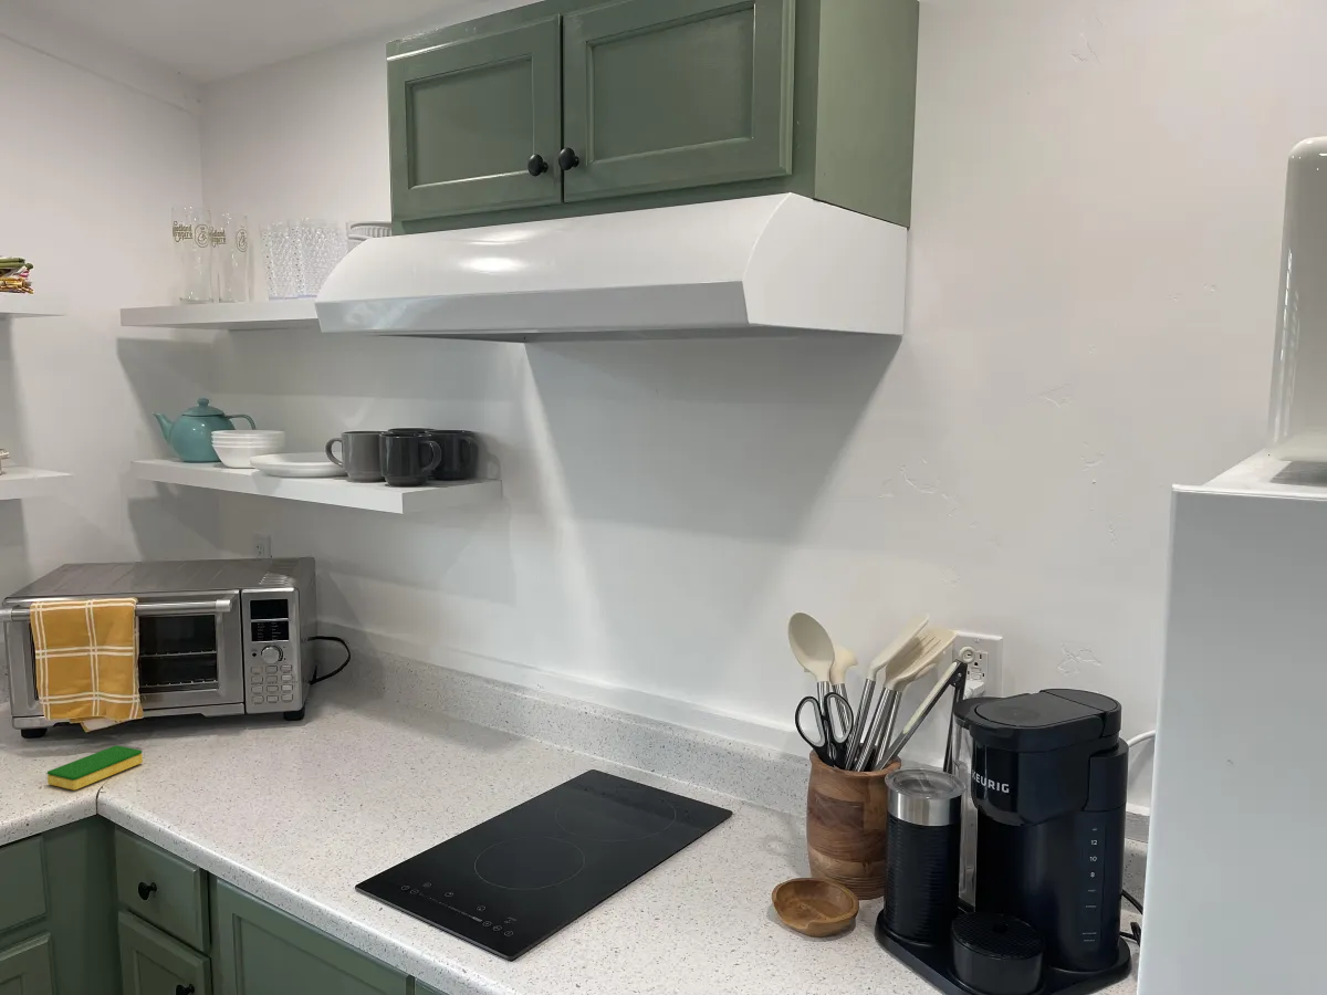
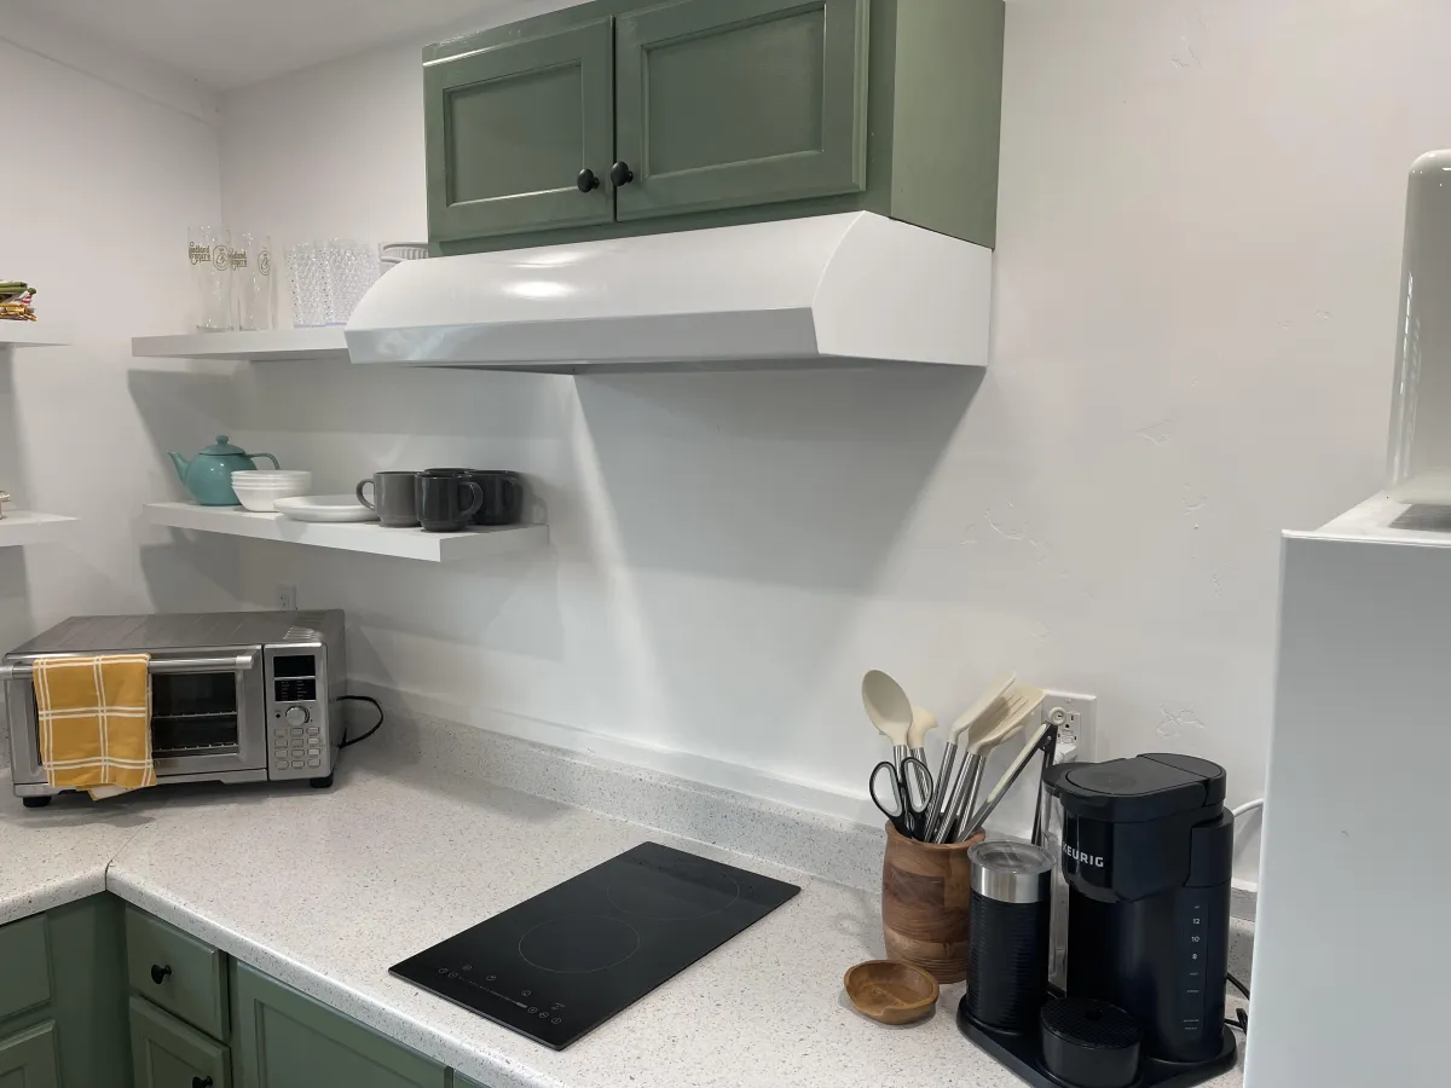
- dish sponge (96, 766)
